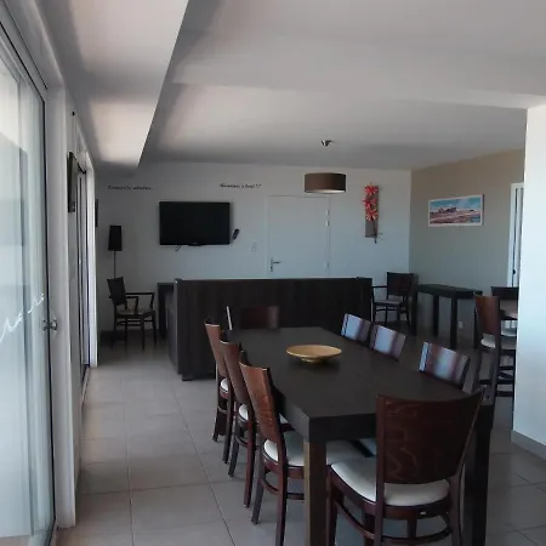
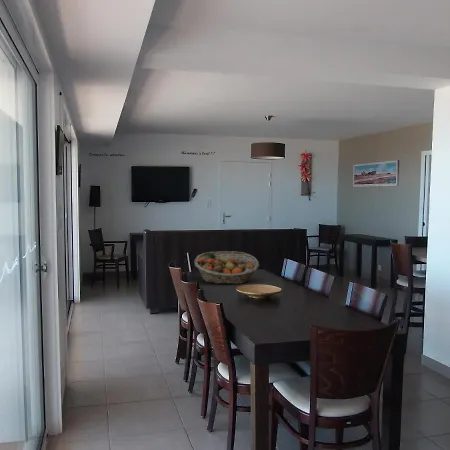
+ fruit basket (226, 267)
